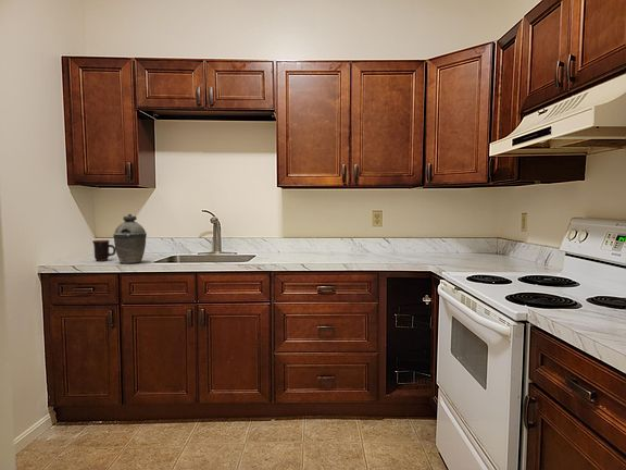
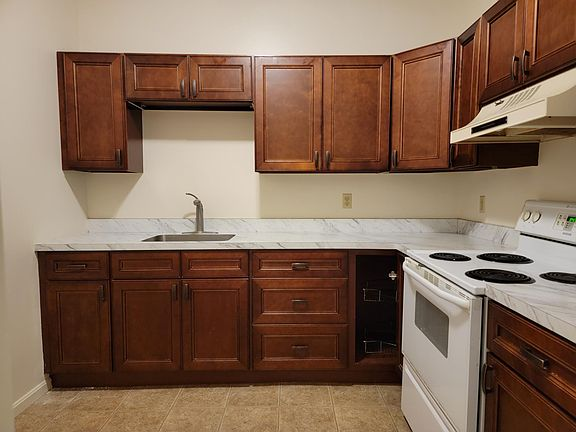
- kettle (129, 238)
- mug (104, 250)
